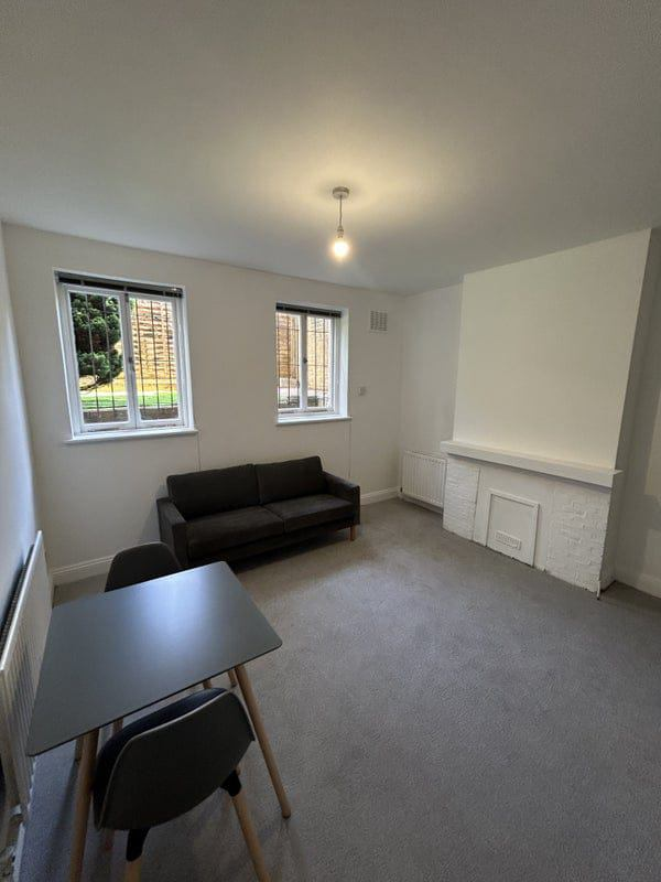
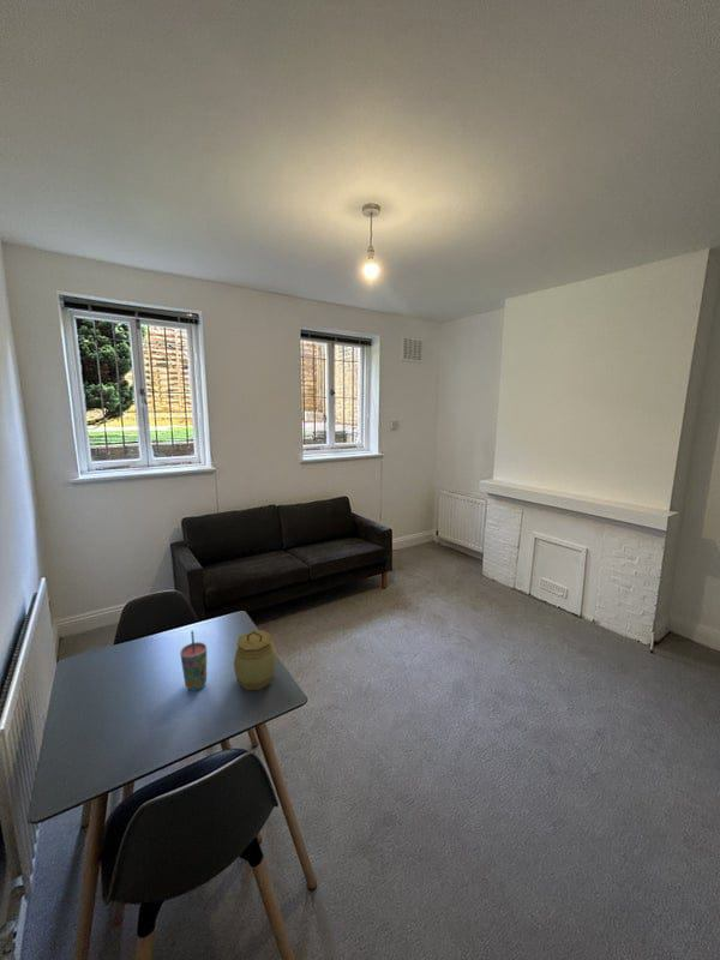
+ jar (254, 654)
+ cup (193, 658)
